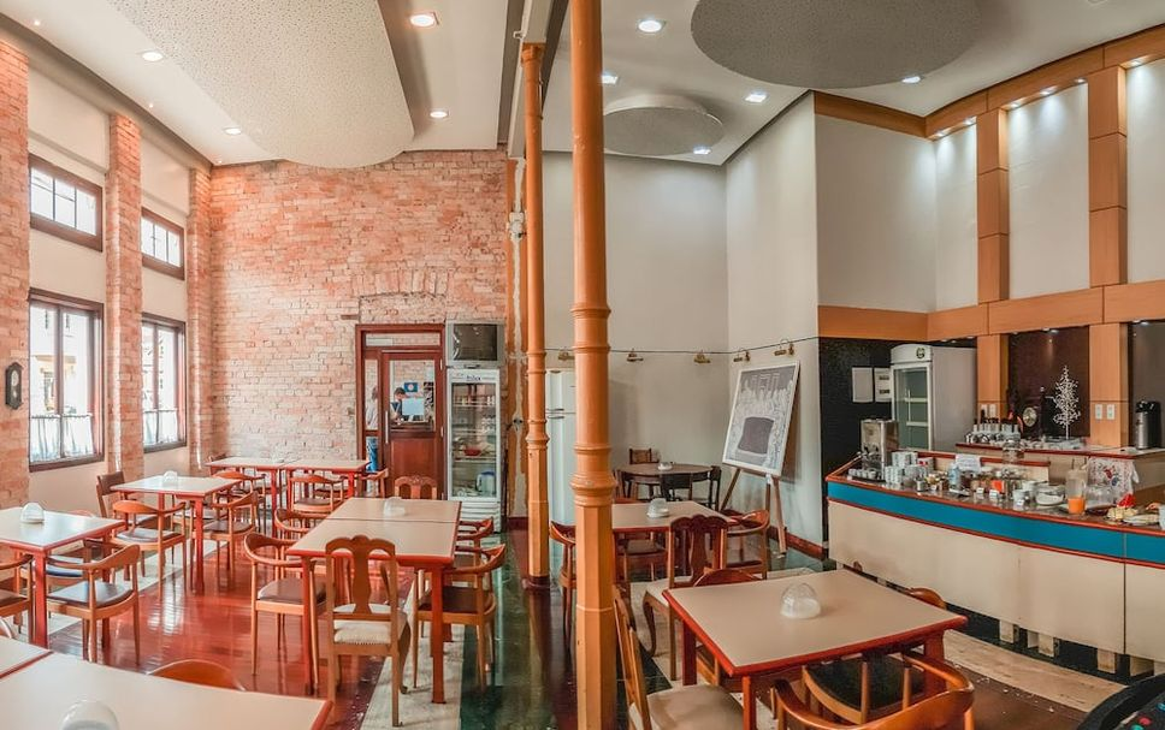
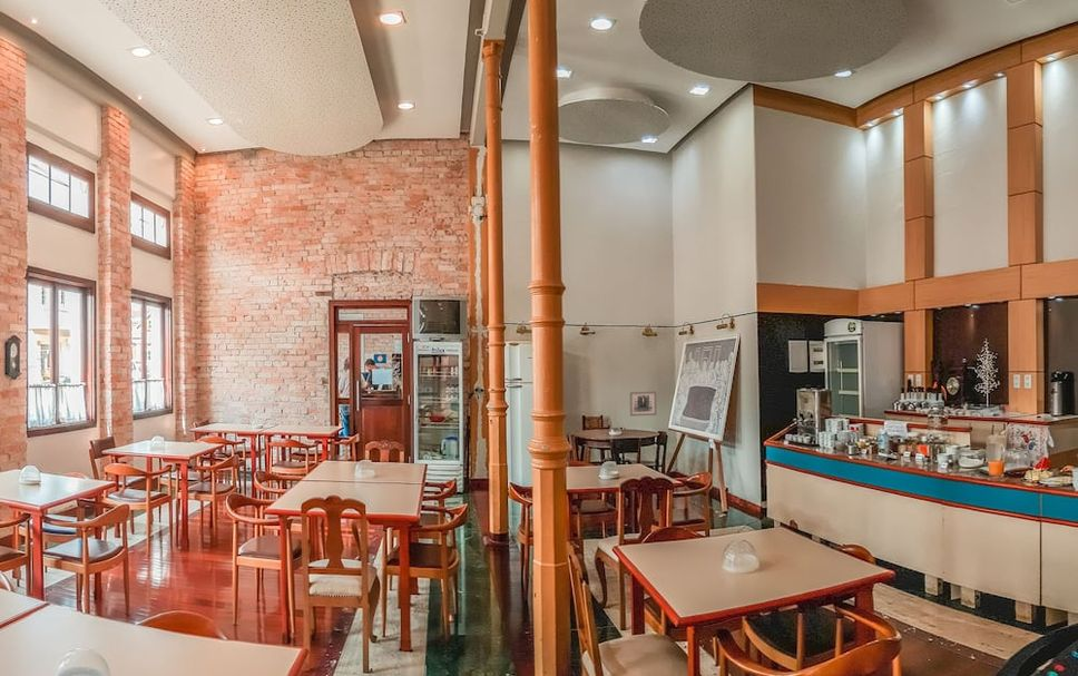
+ wall art (643, 403)
